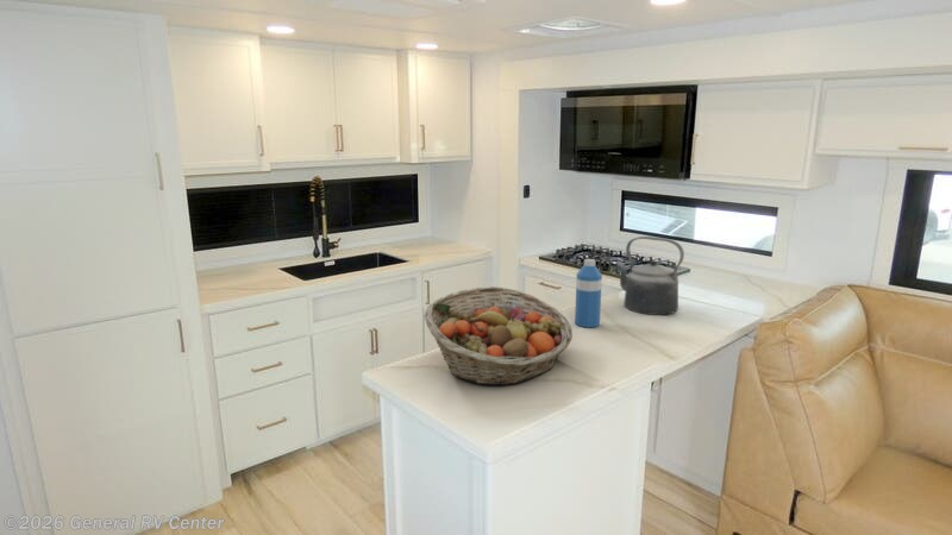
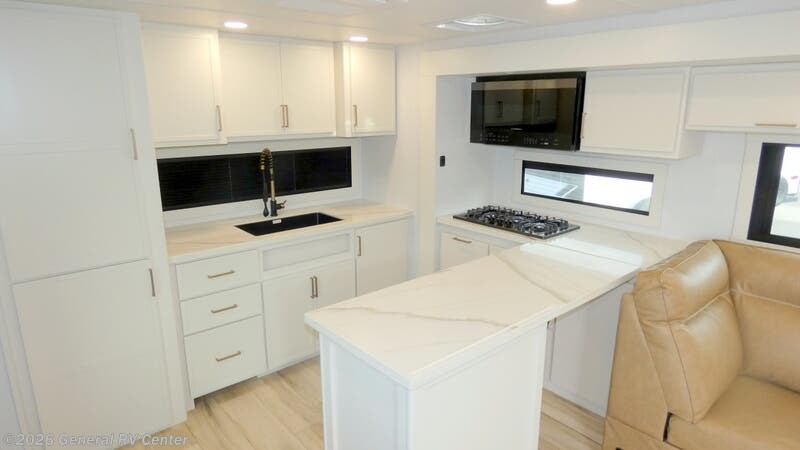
- fruit basket (499, 333)
- water bottle (588, 291)
- kettle (647, 272)
